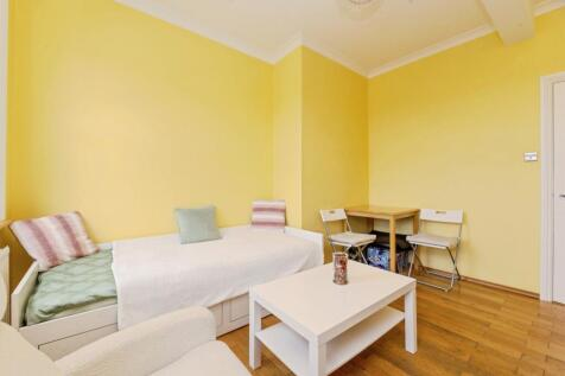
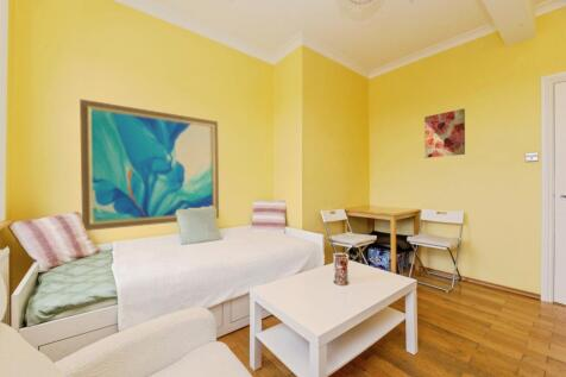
+ wall art (159, 168)
+ wall art (444, 134)
